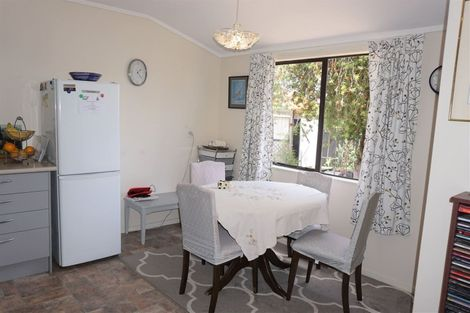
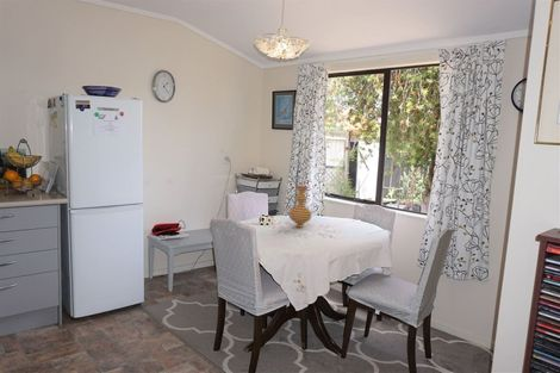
+ vase (300, 206)
